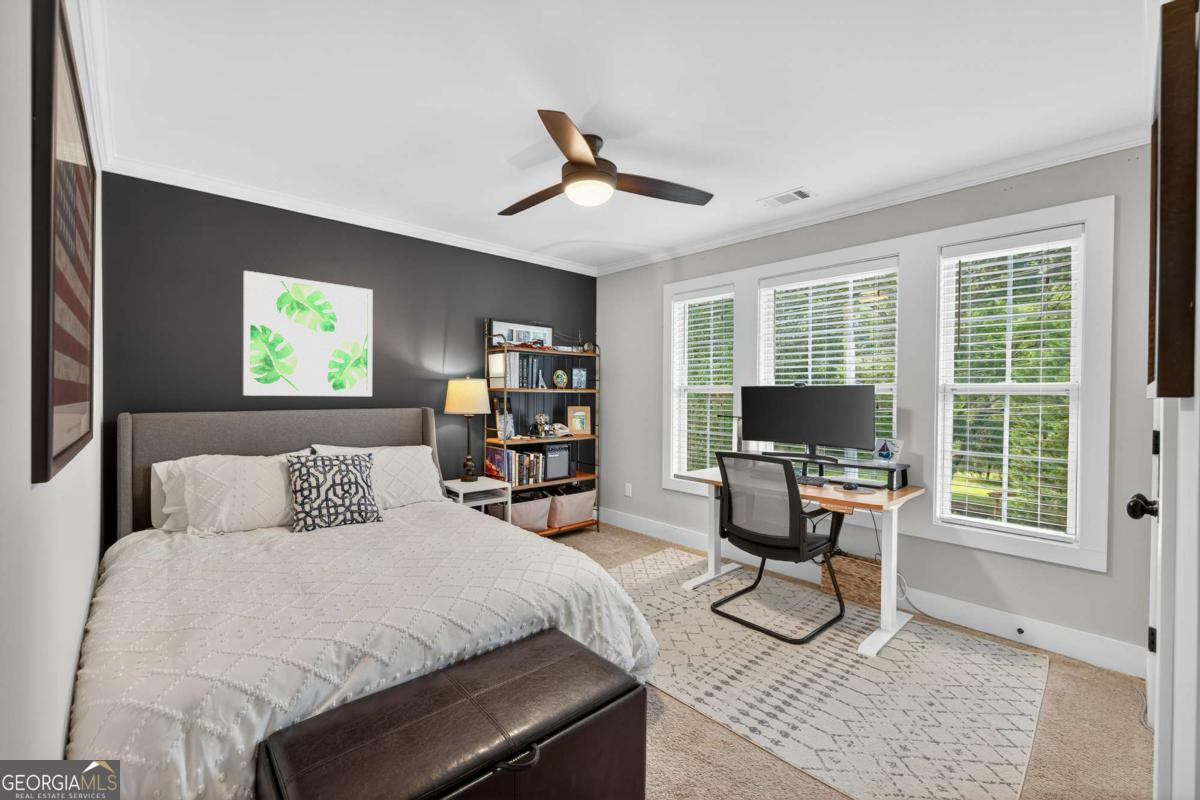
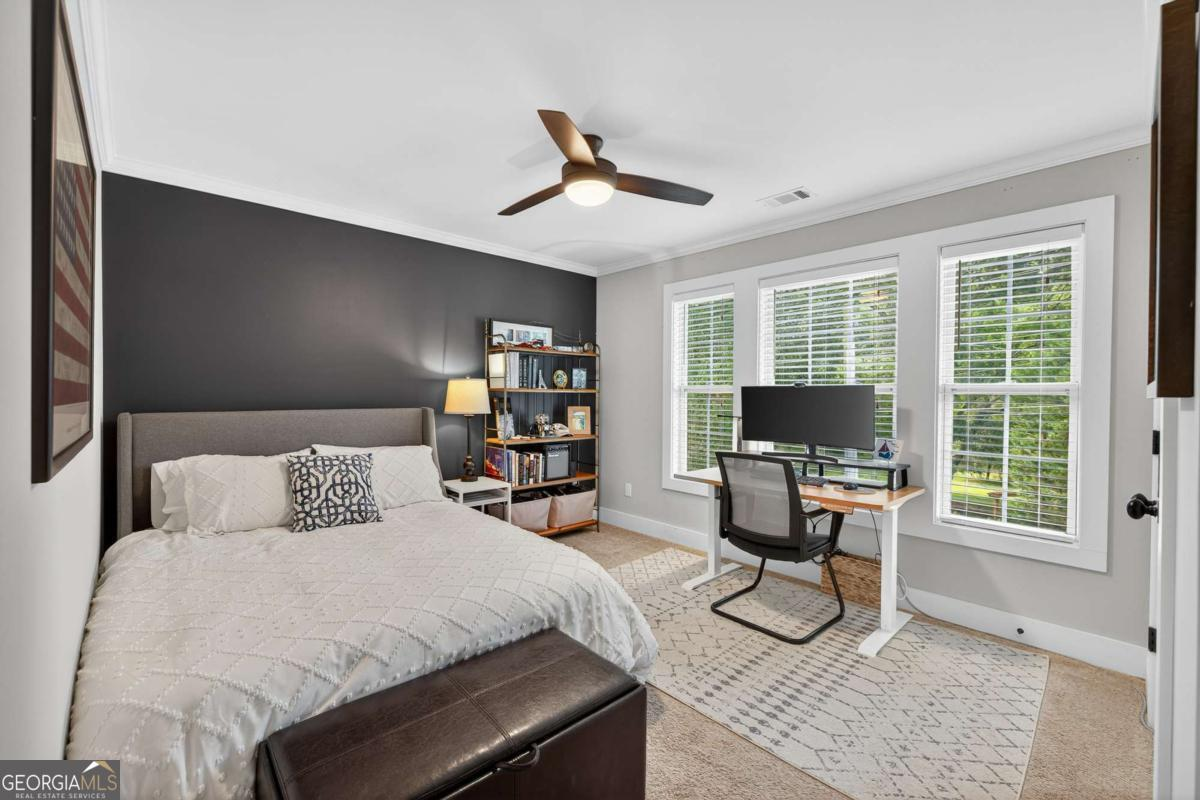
- wall art (312, 338)
